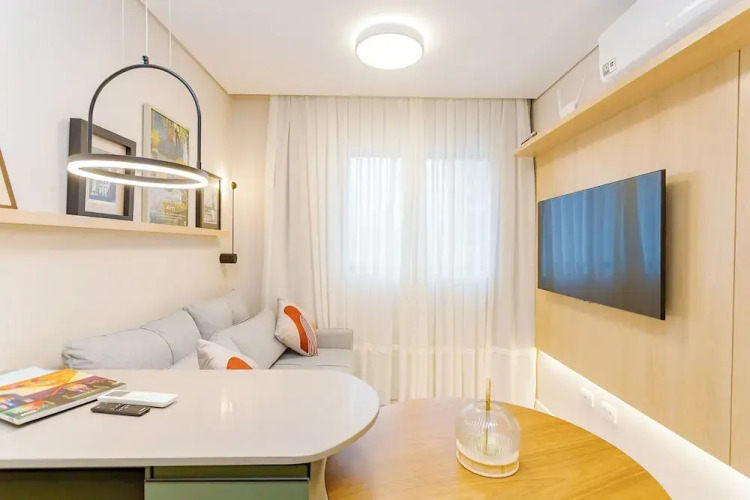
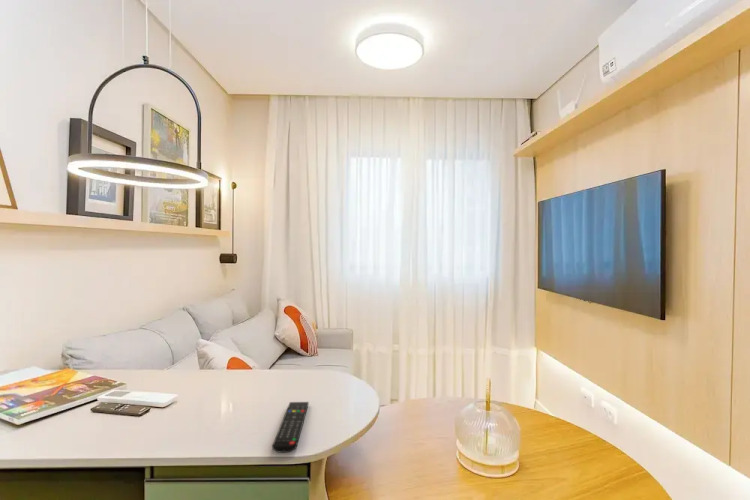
+ remote control (292, 424)
